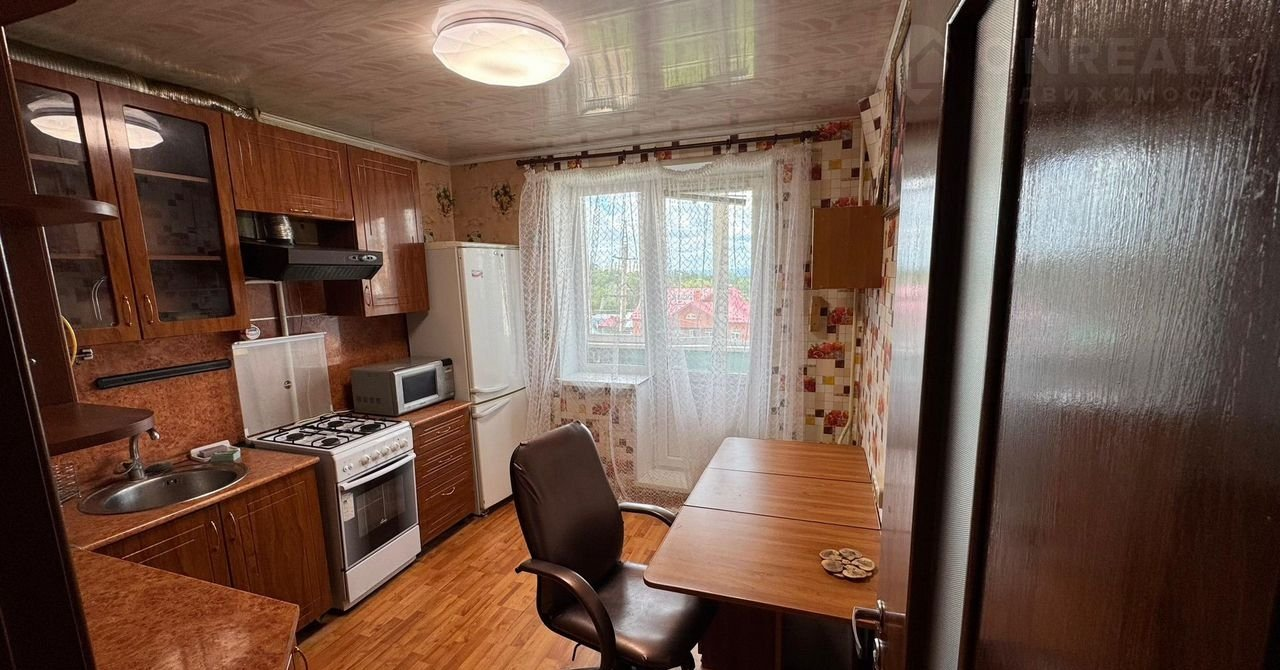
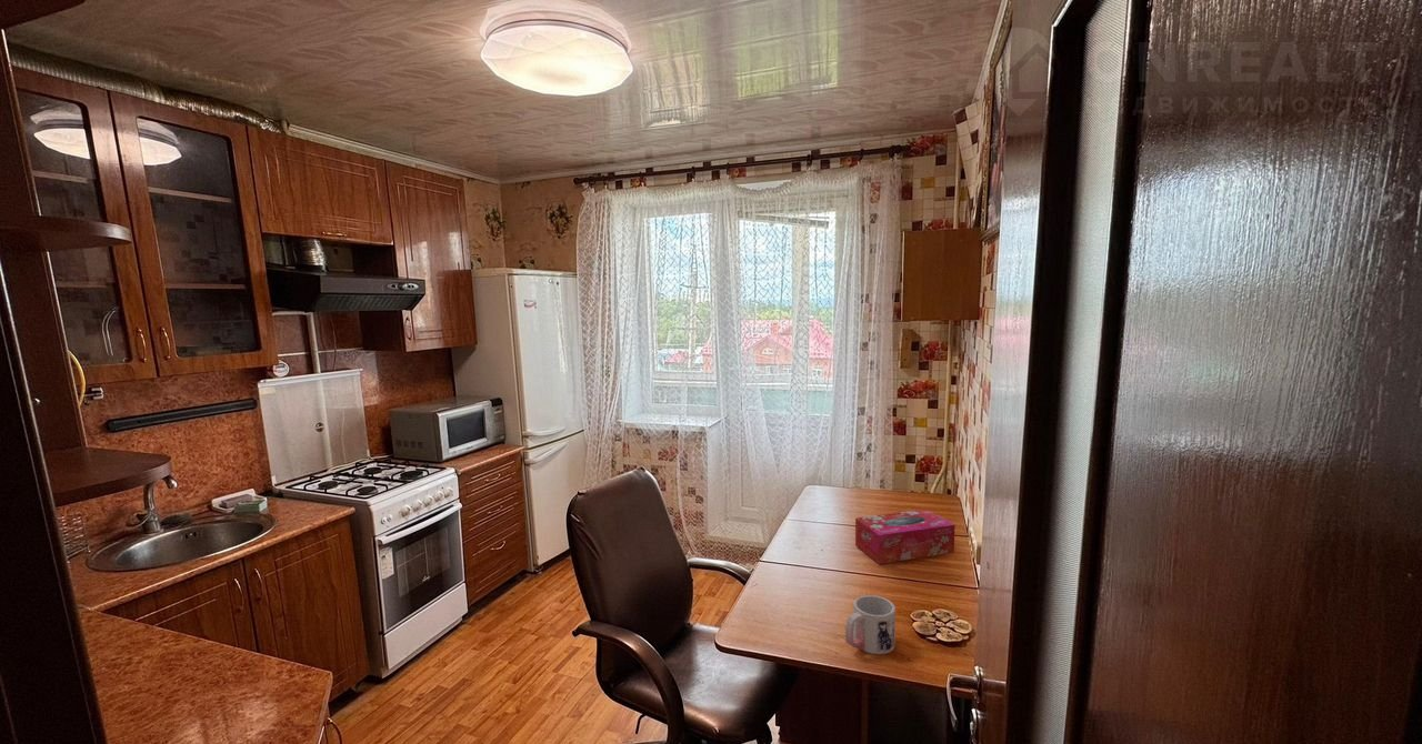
+ mug (868, 625)
+ tissue box (903, 534)
